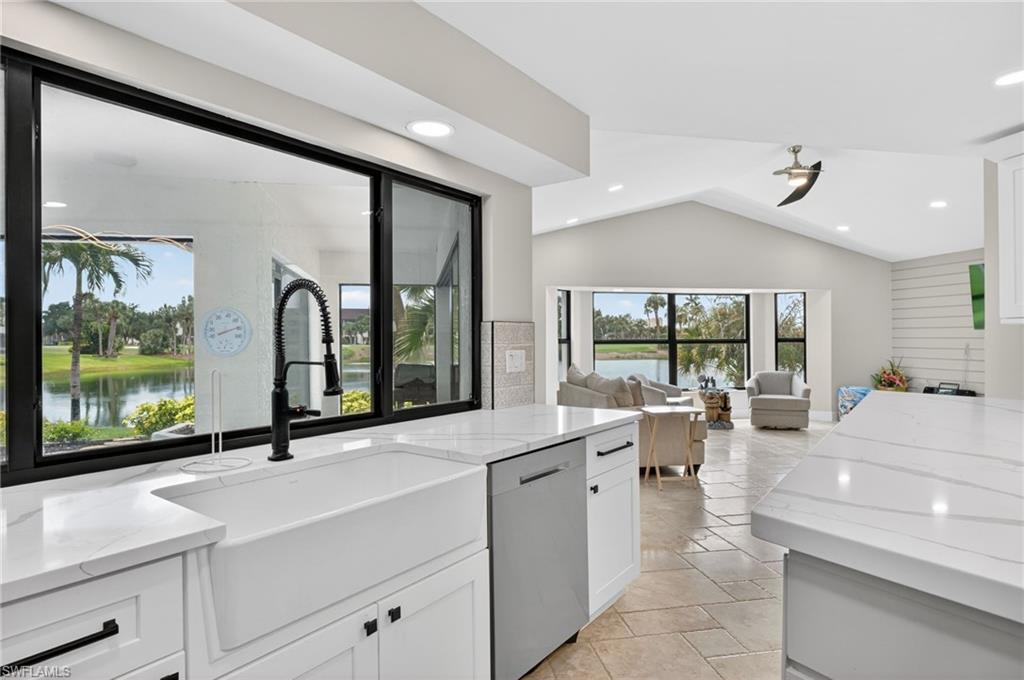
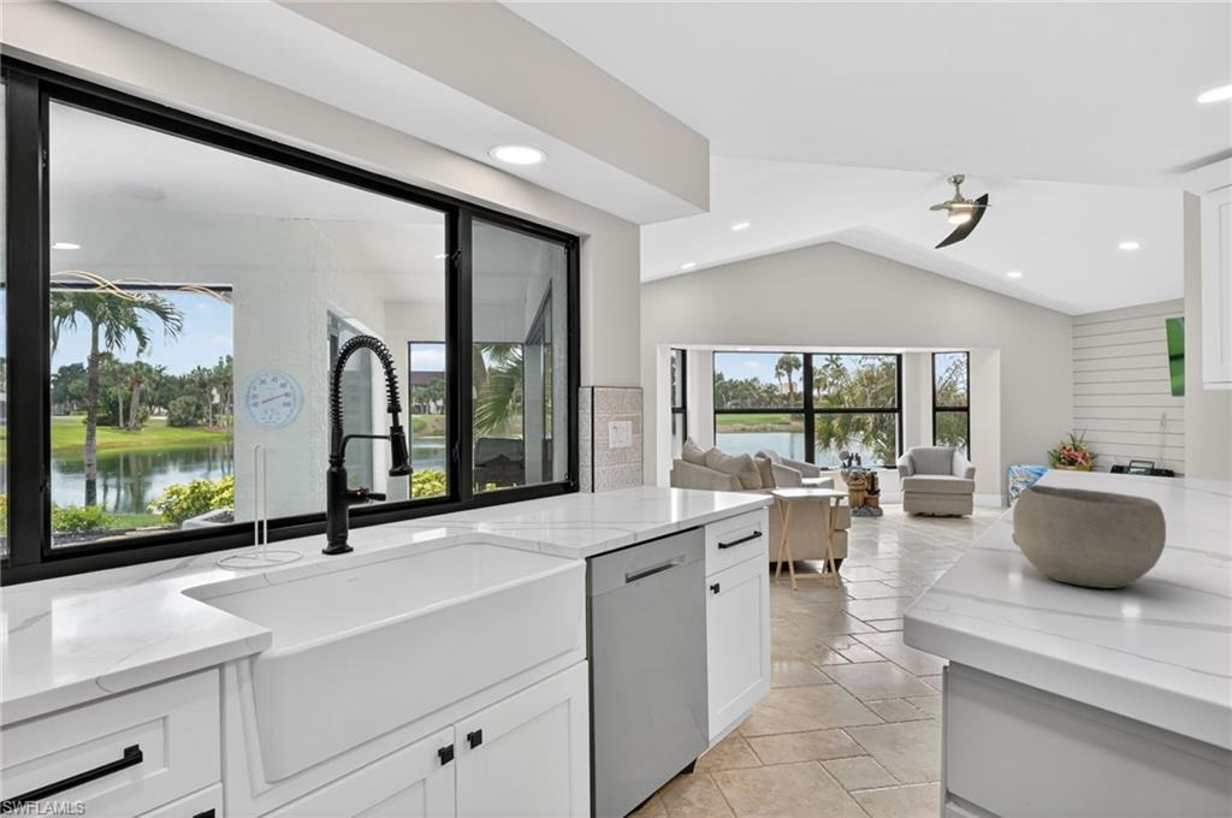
+ bowl (1085, 534)
